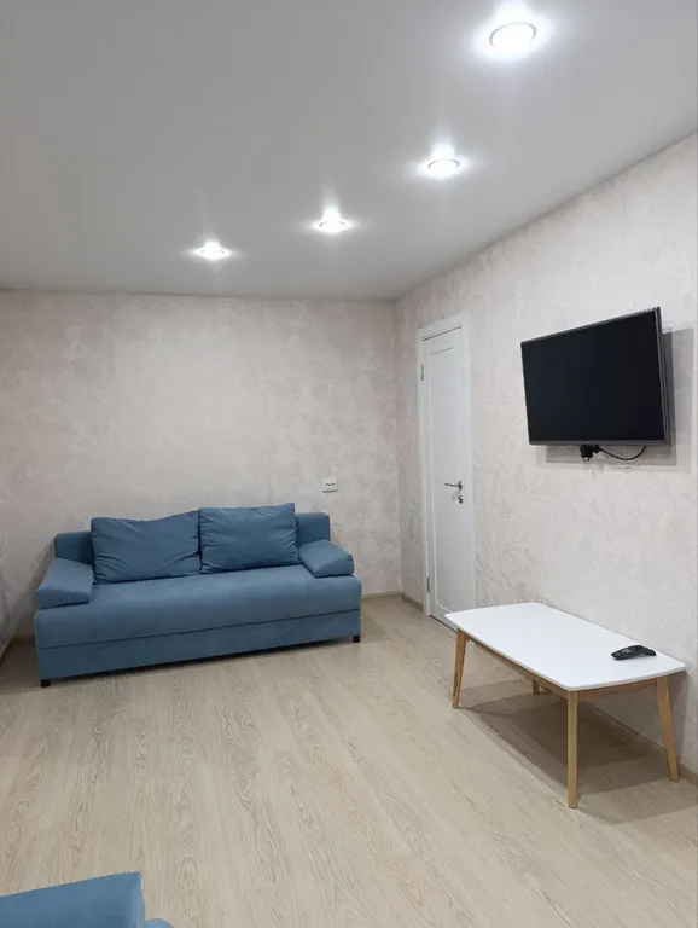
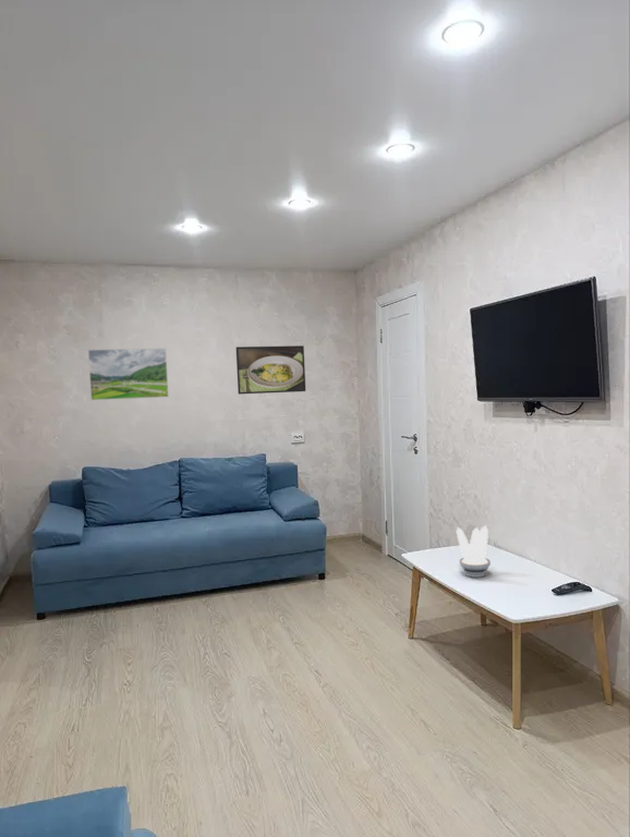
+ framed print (129, 374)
+ plant (475, 548)
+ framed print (271, 369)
